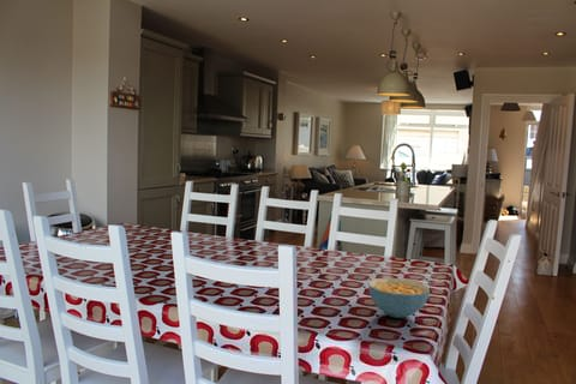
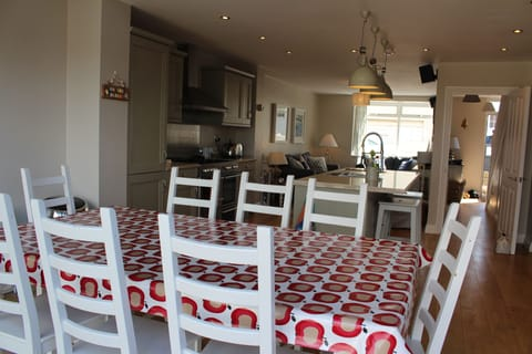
- cereal bowl (397, 300)
